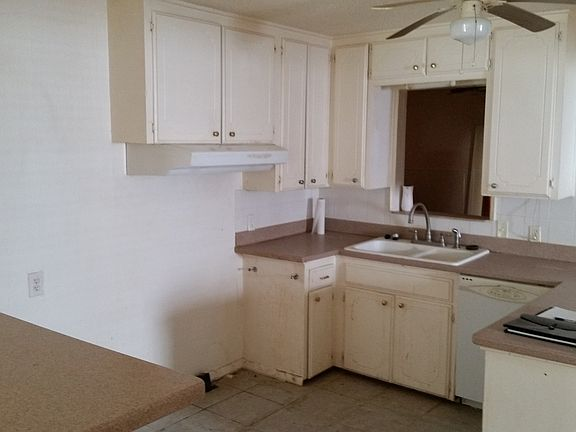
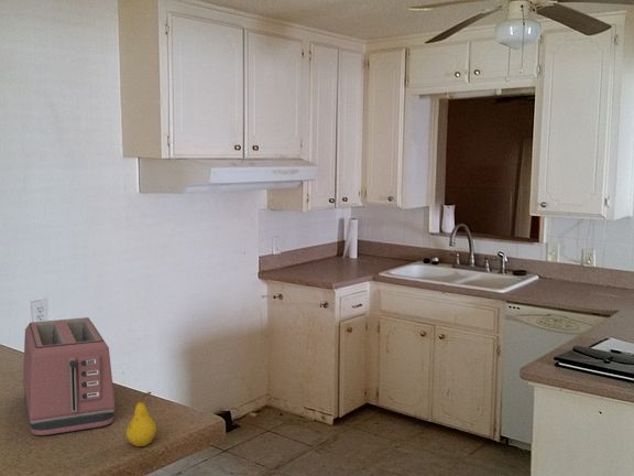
+ fruit (140, 418)
+ toaster (66, 370)
